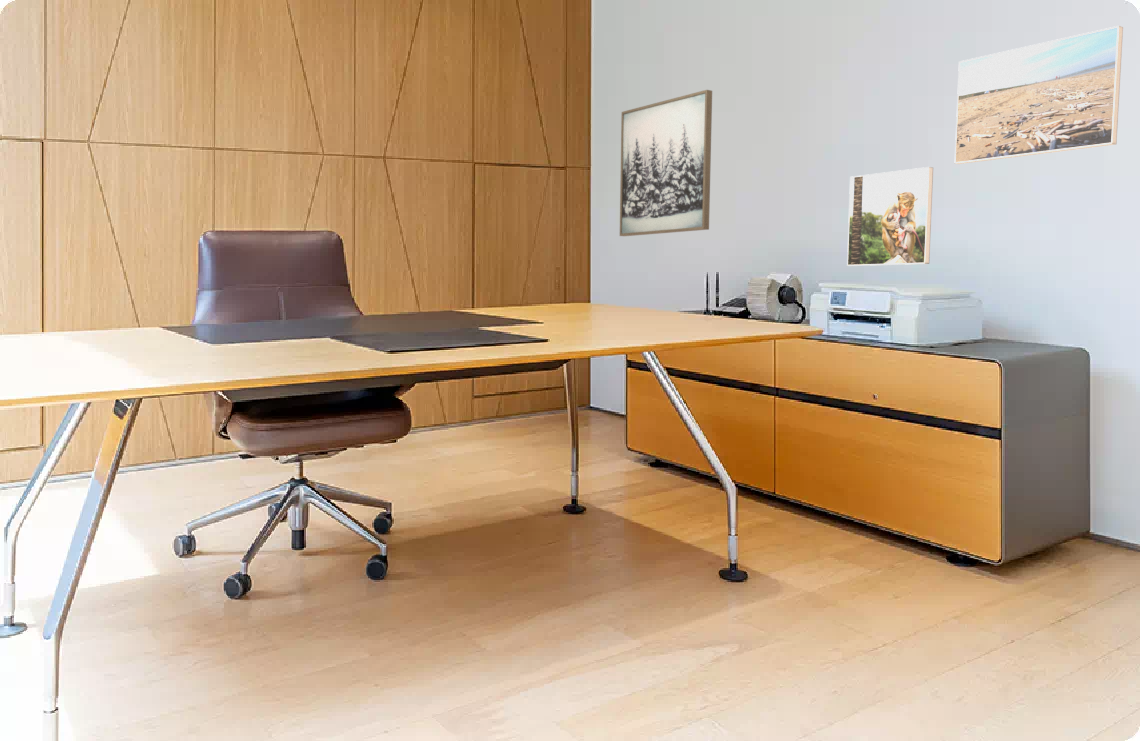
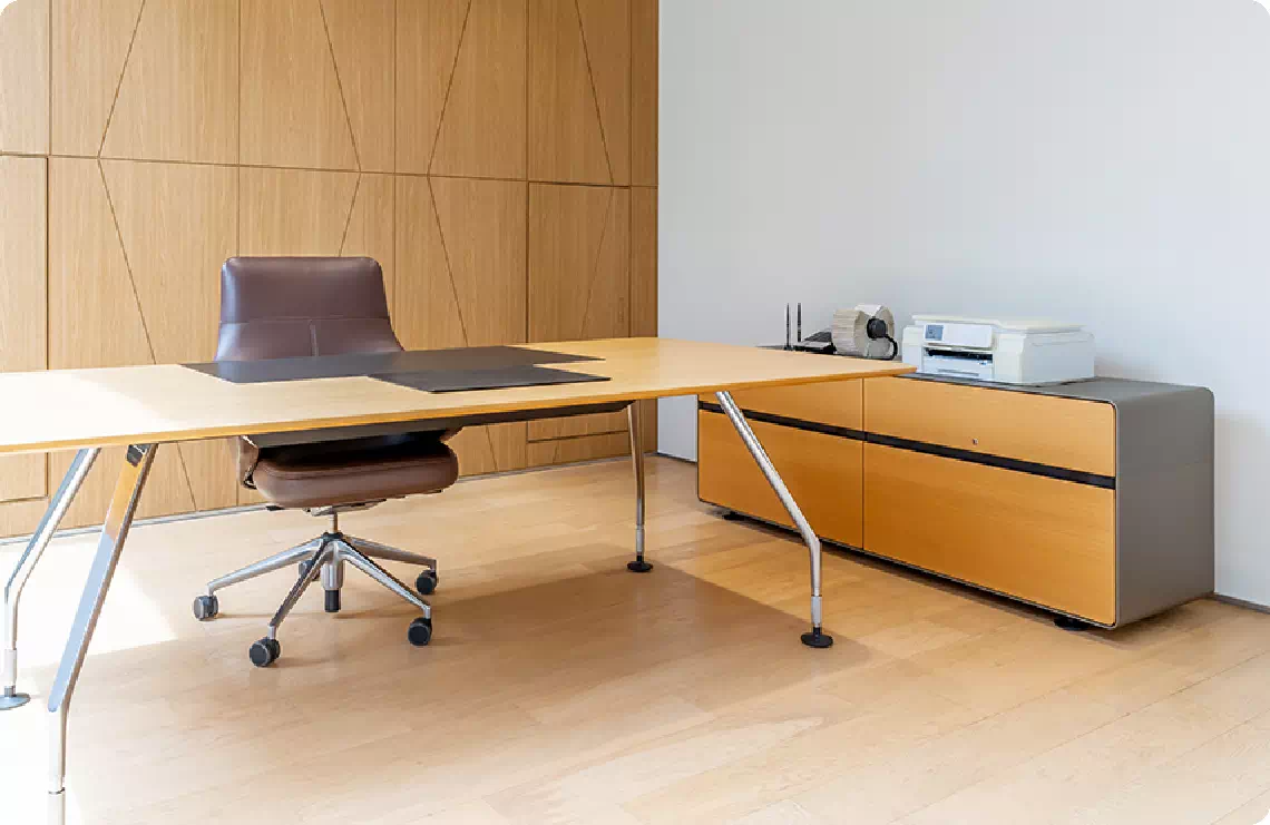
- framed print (1032, 100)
- wall art (663, 167)
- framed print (888, 218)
